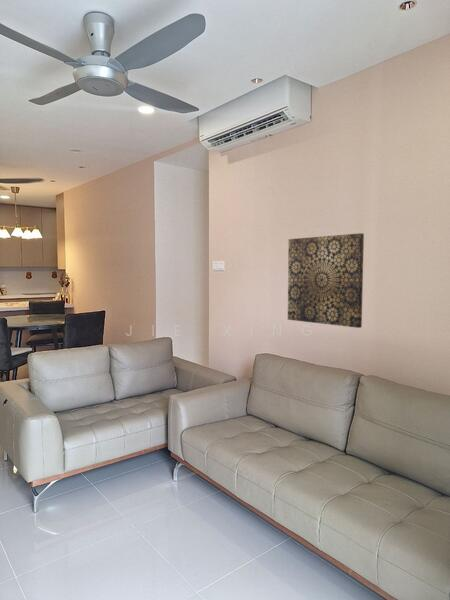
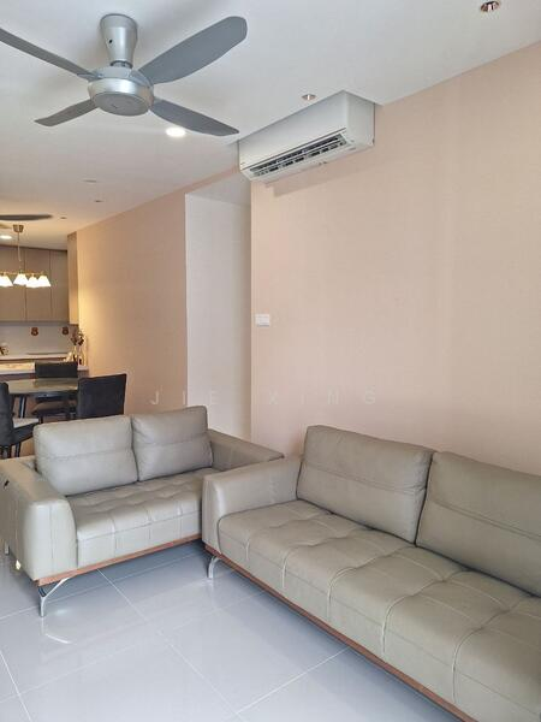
- wall art (322, 280)
